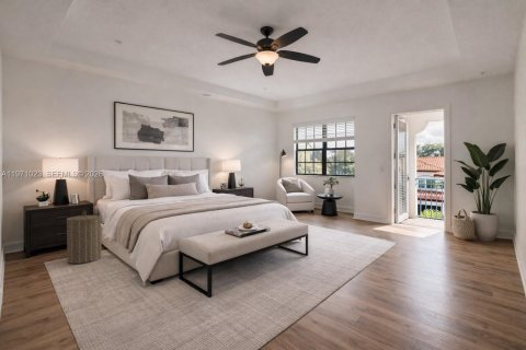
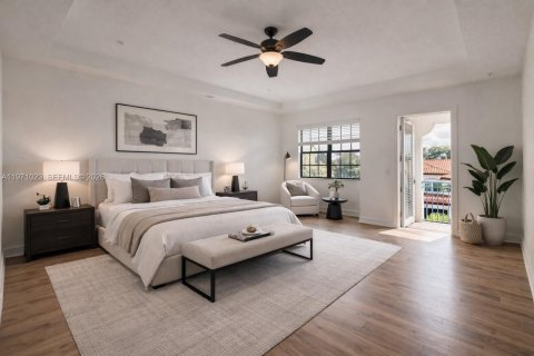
- laundry hamper (84, 234)
